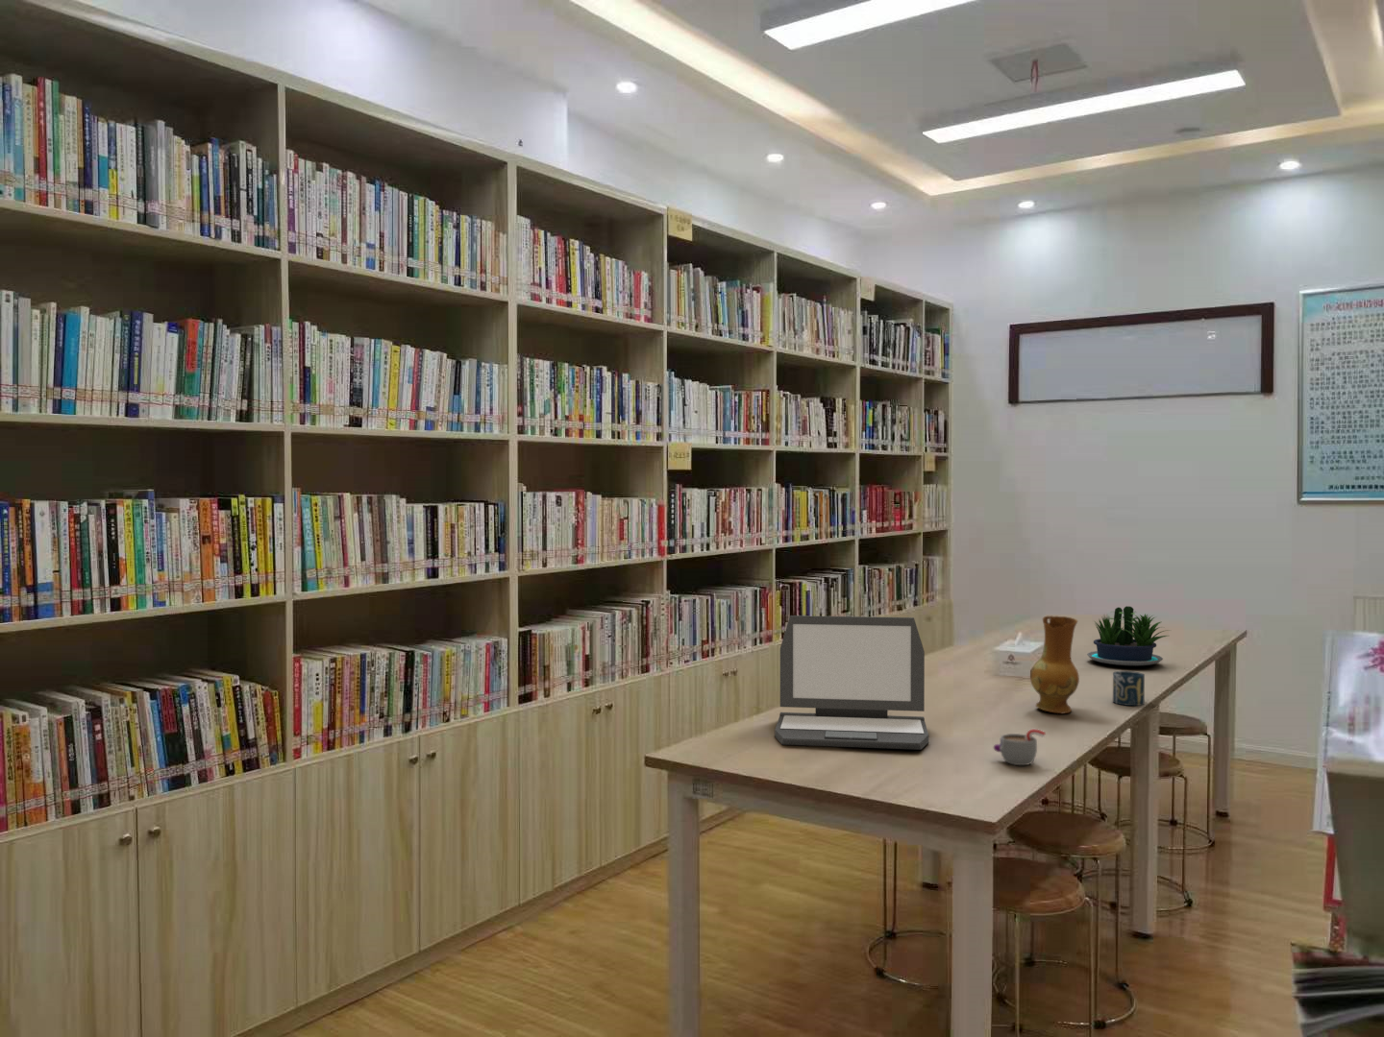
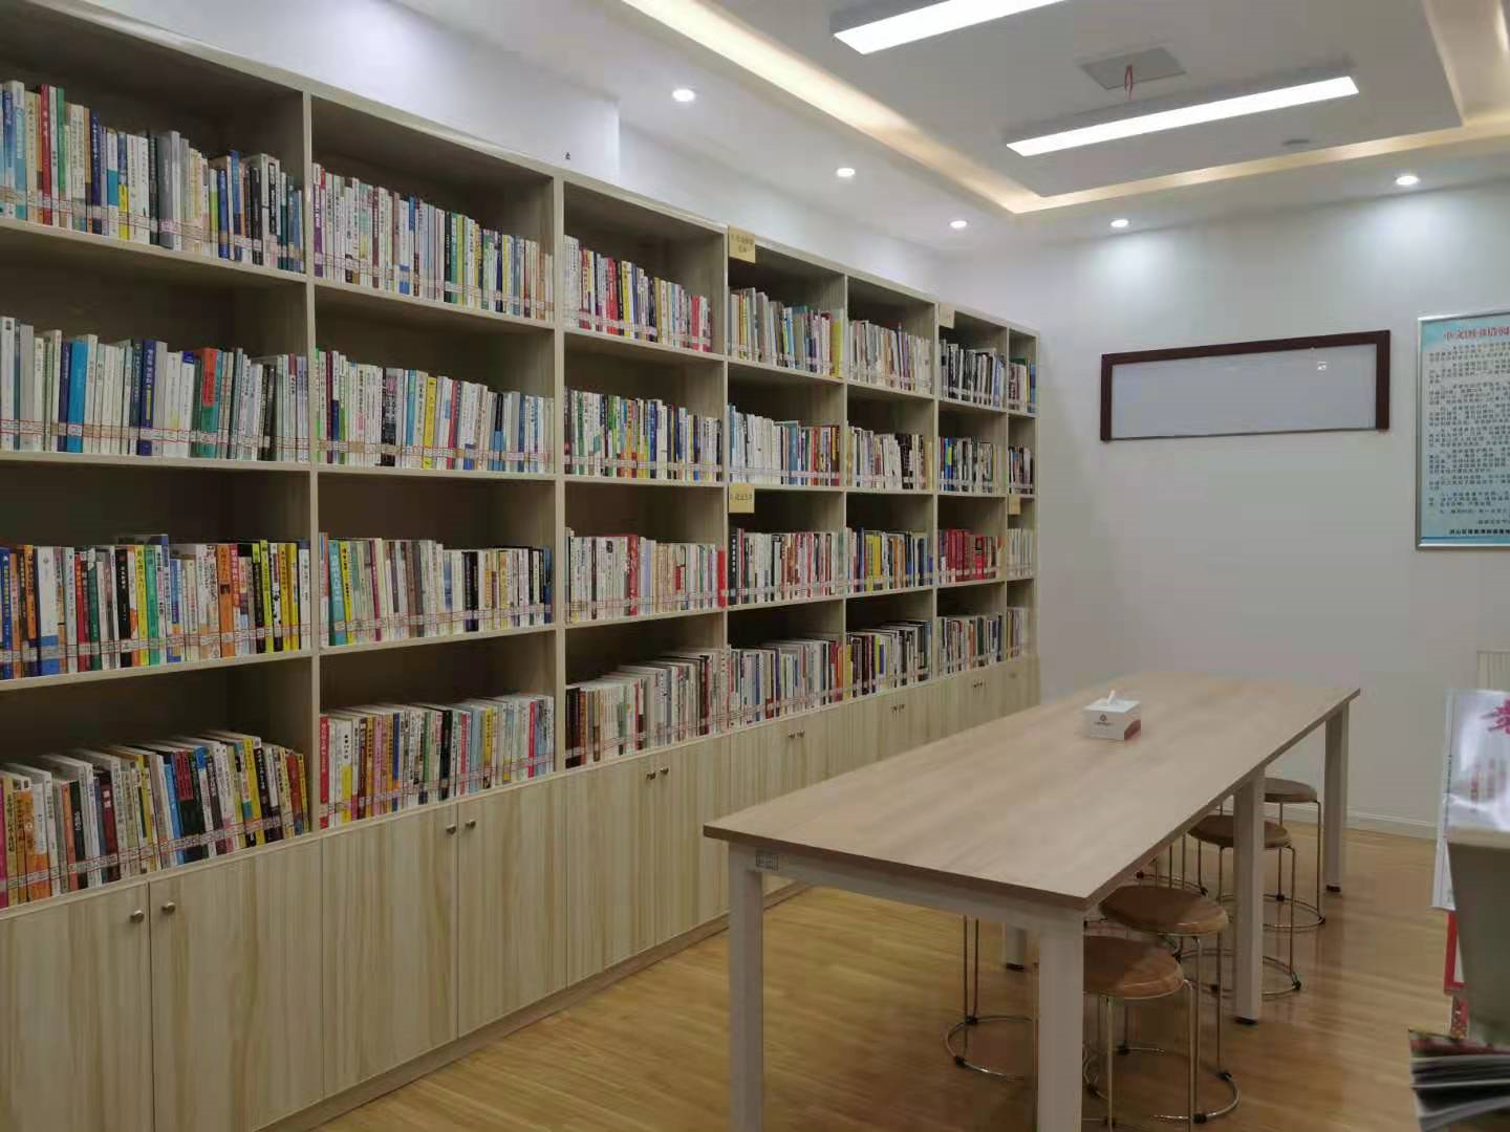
- mug (1019, 744)
- ceramic jug (1054, 662)
- laptop (851, 679)
- cup (1128, 686)
- potted plant (1130, 635)
